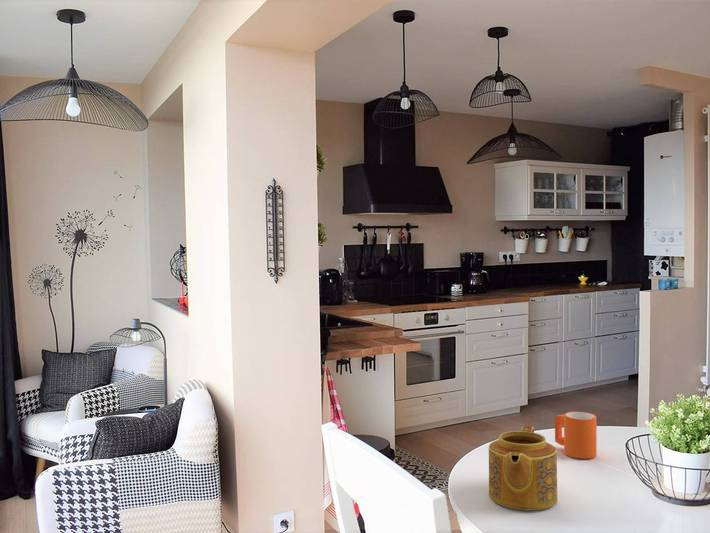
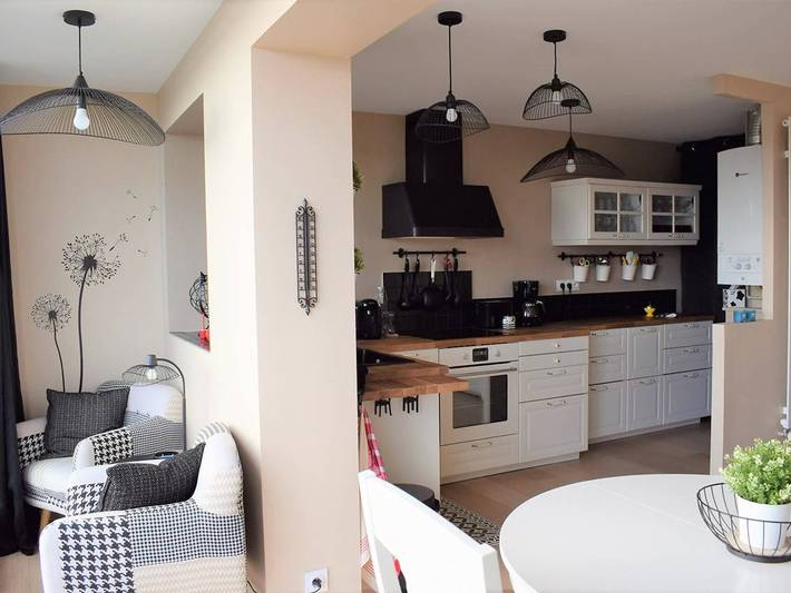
- teapot (522, 467)
- mug (574, 433)
